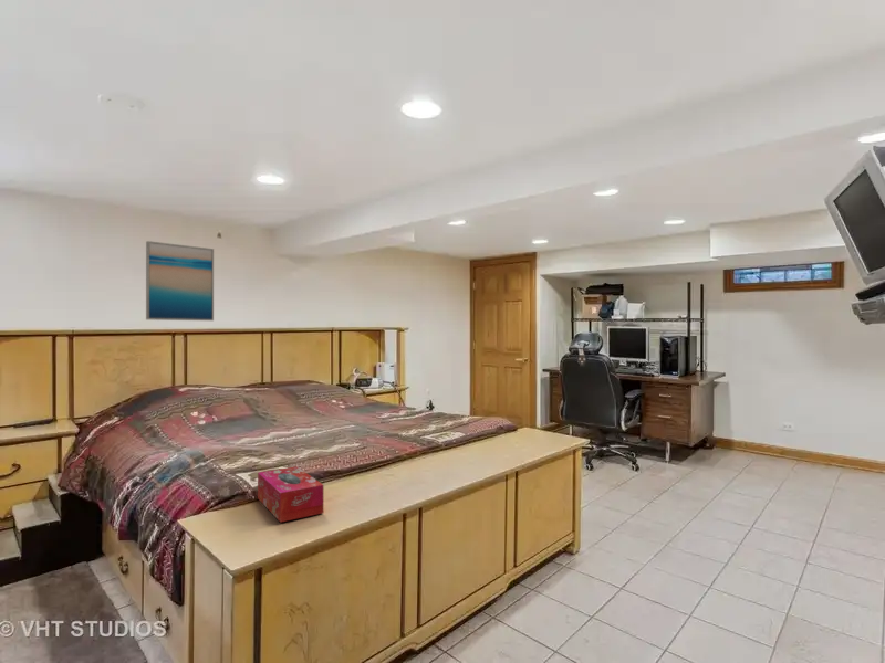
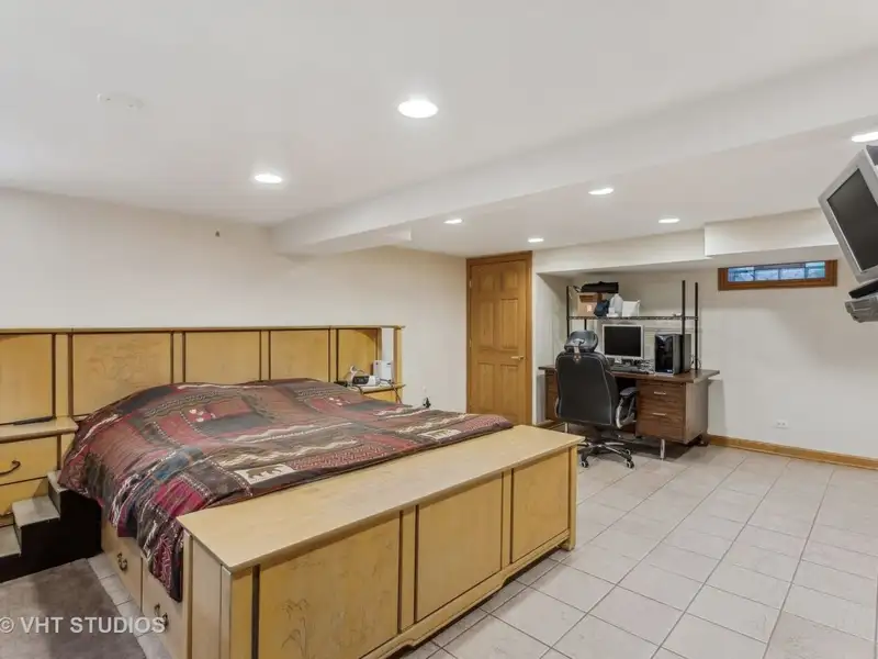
- tissue box (289, 492)
- wall art (180, 282)
